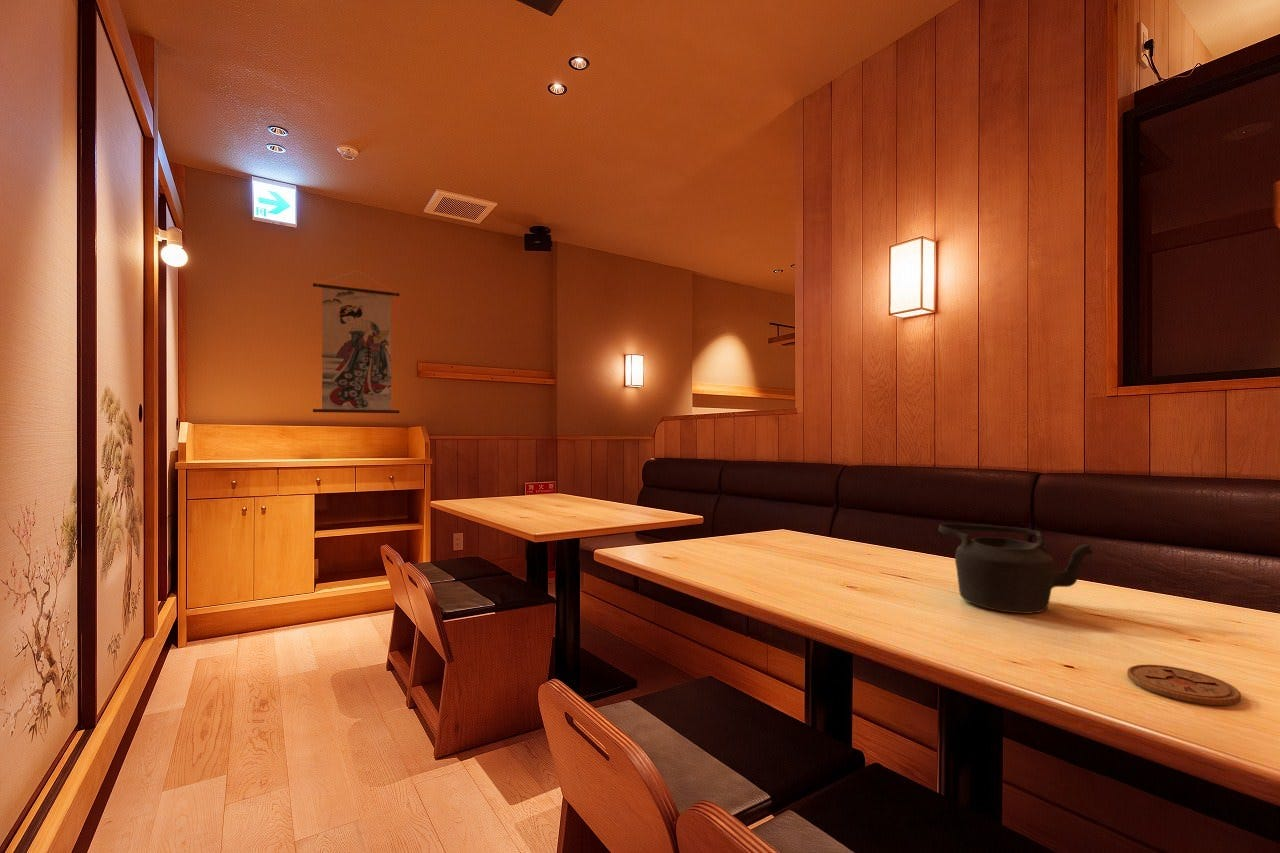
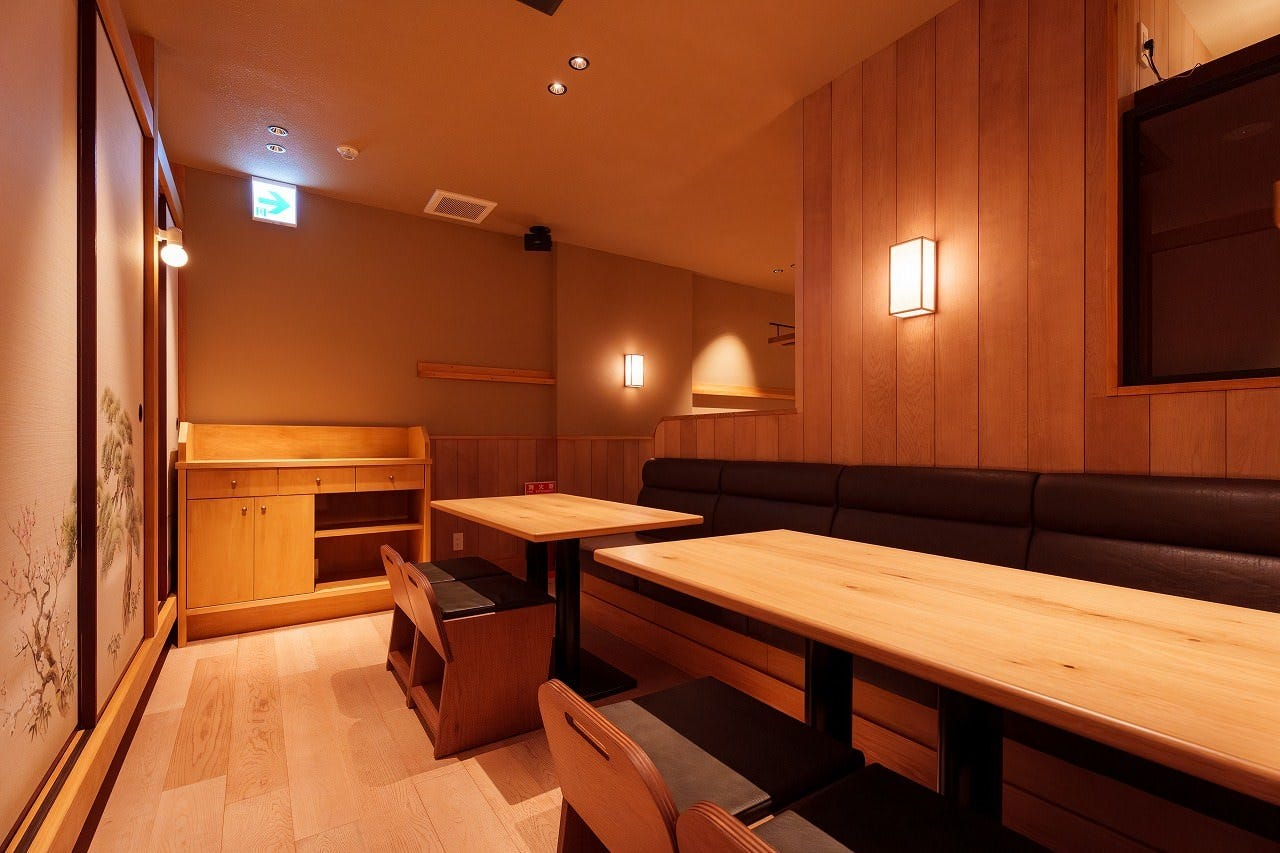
- teapot (1010, 566)
- coaster (1181, 683)
- wall scroll (357, 341)
